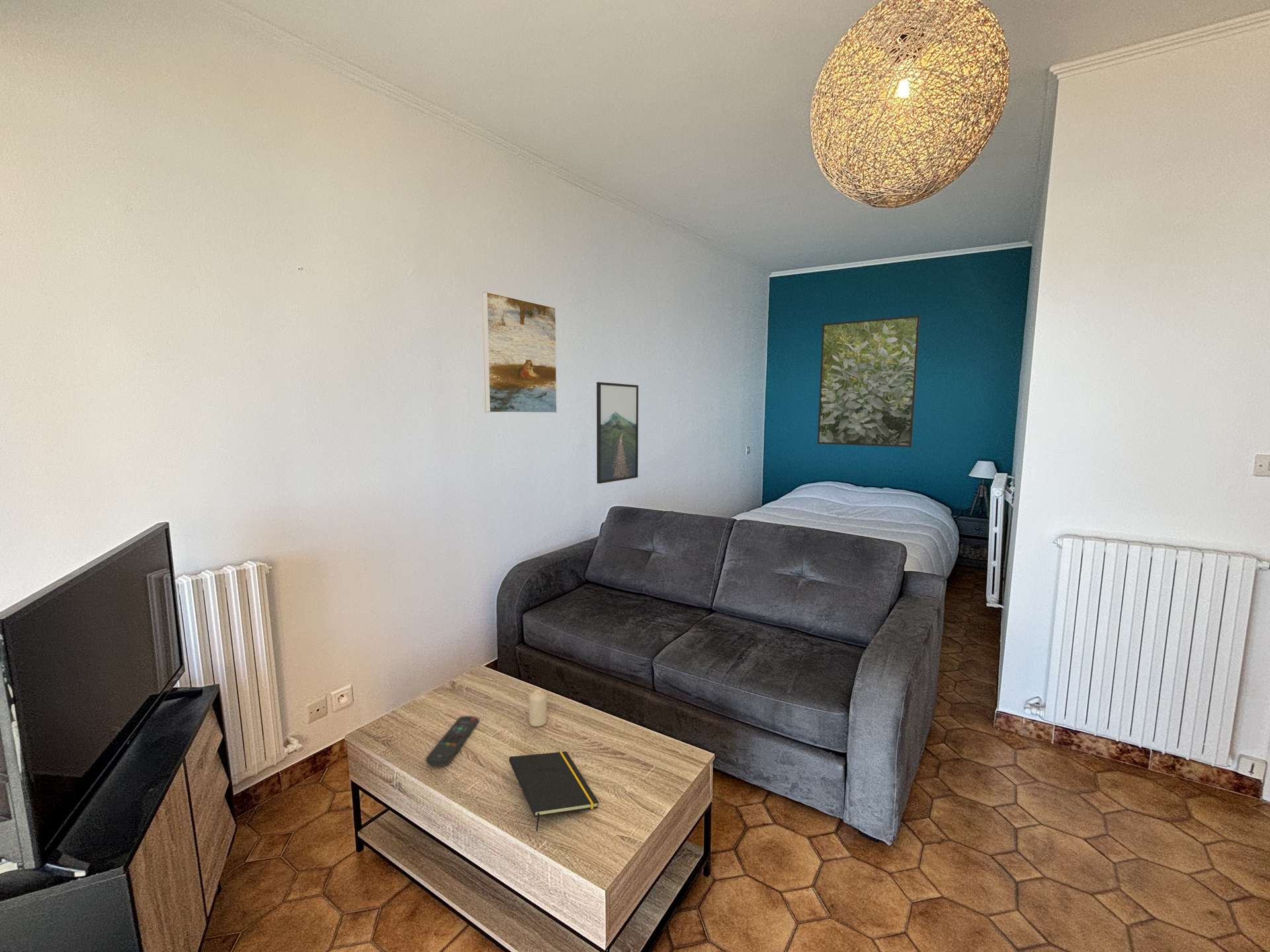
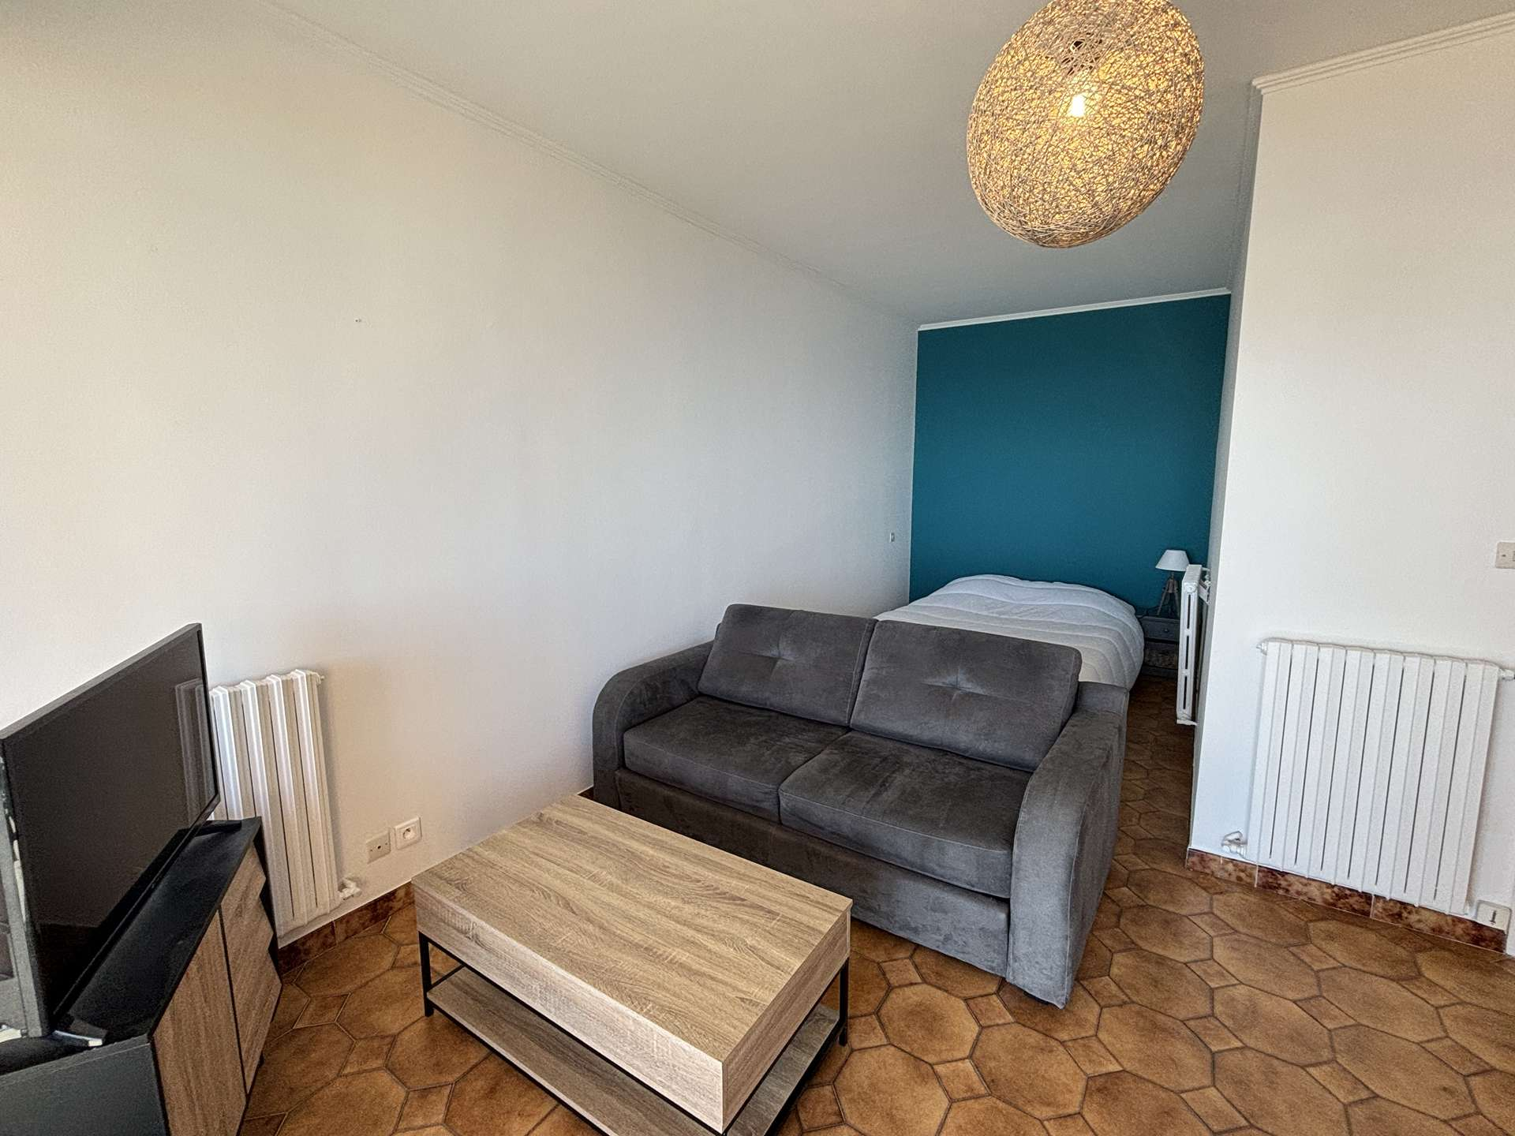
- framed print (618, 432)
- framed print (522, 357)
- notepad (552, 781)
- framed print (865, 383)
- candle (538, 707)
- remote control (454, 739)
